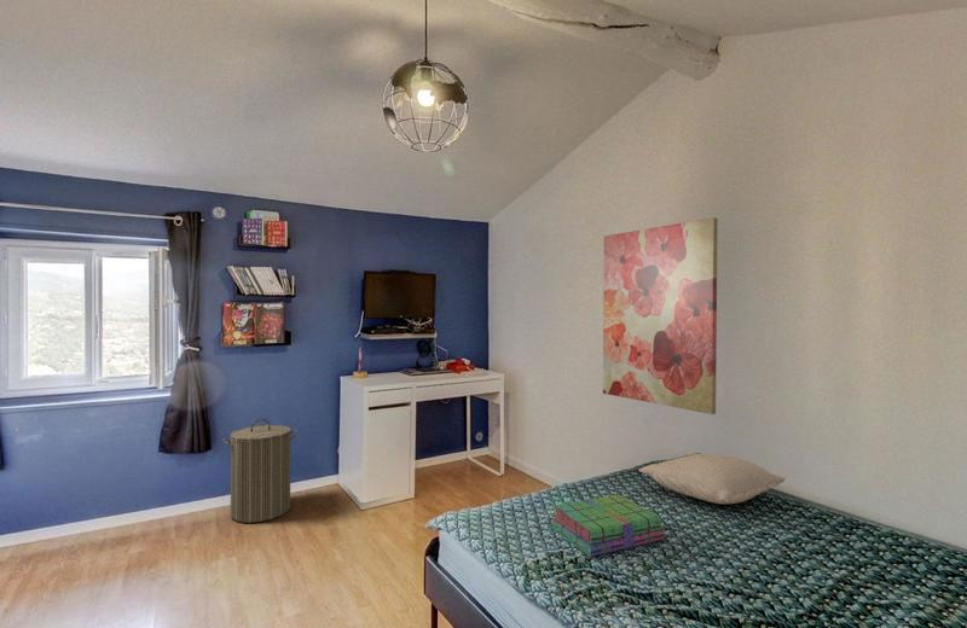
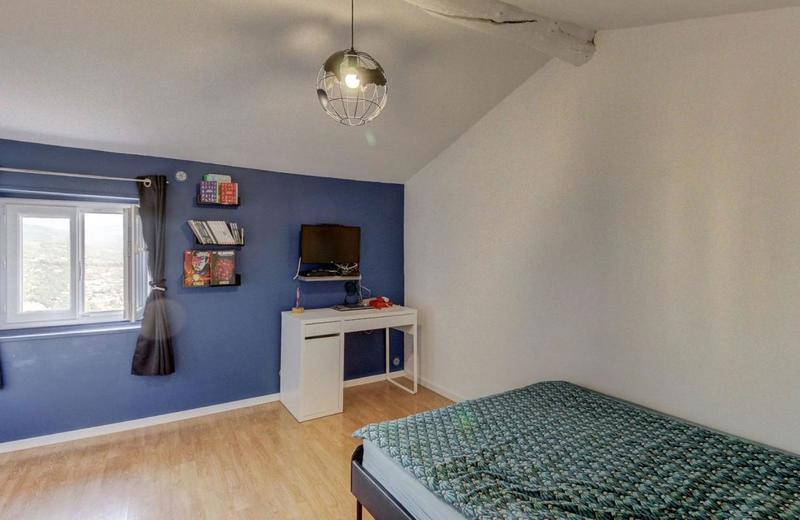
- wall art (654, 315)
- stack of books (606, 522)
- pillow (708, 475)
- laundry hamper (261, 464)
